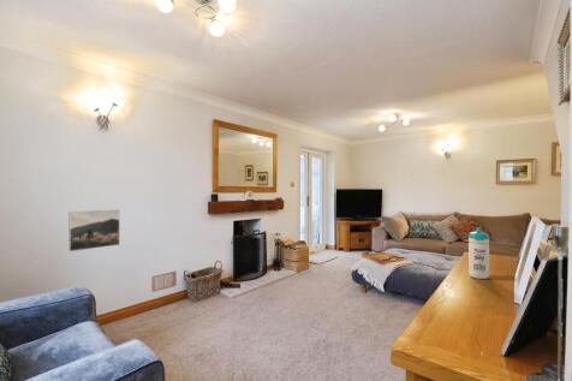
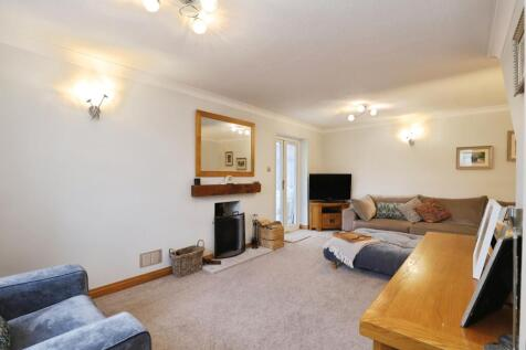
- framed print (95, 228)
- water bottle (478, 251)
